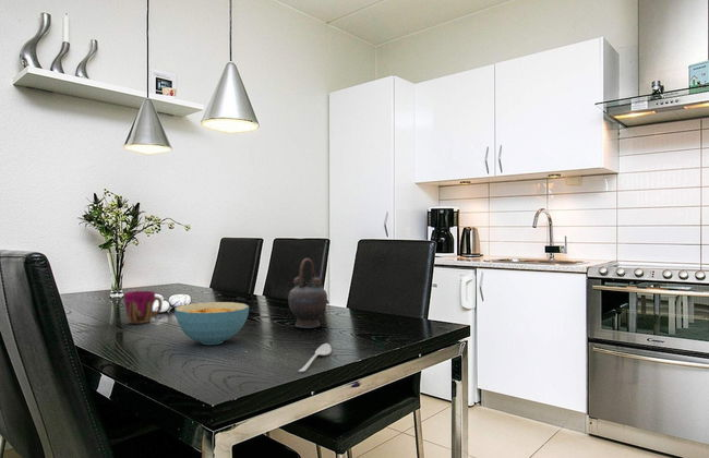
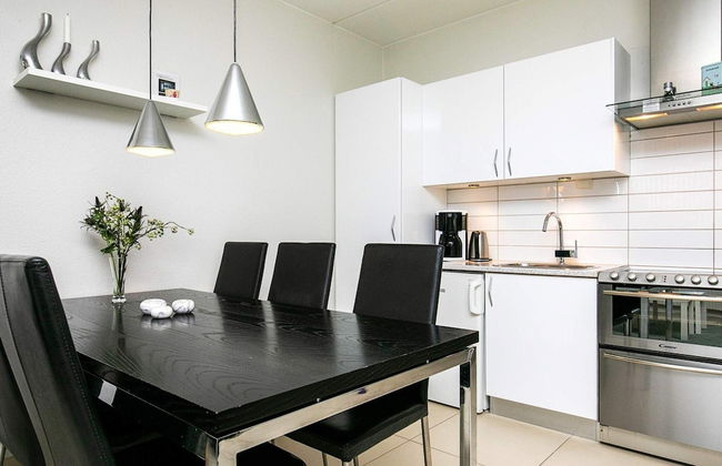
- cereal bowl (212, 324)
- cup (143, 306)
- teapot (310, 291)
- spoon (314, 357)
